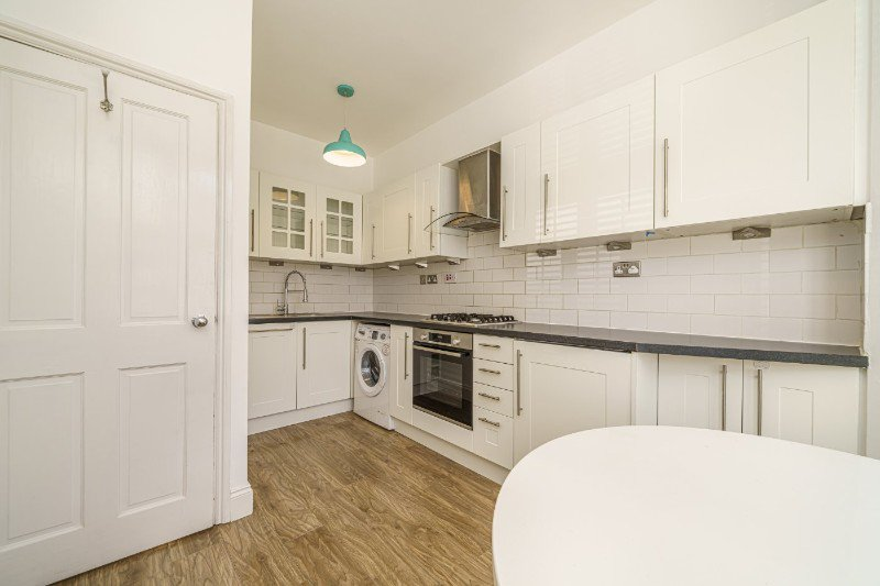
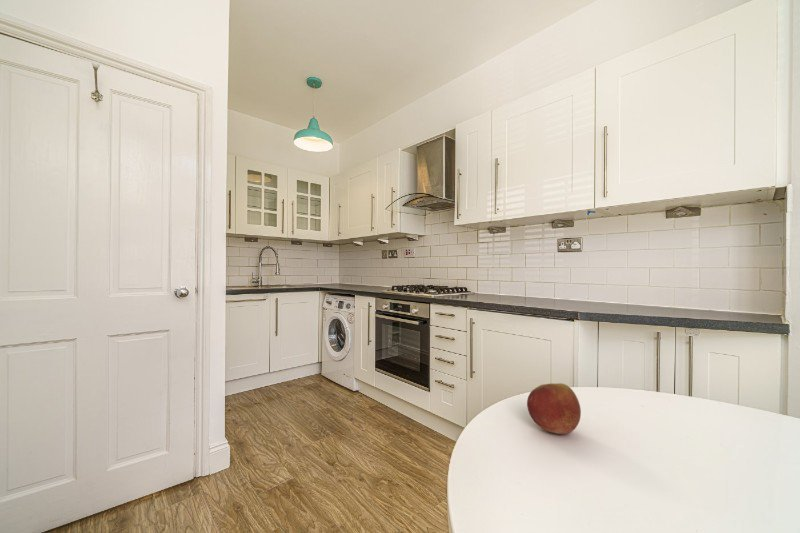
+ apple (554, 405)
